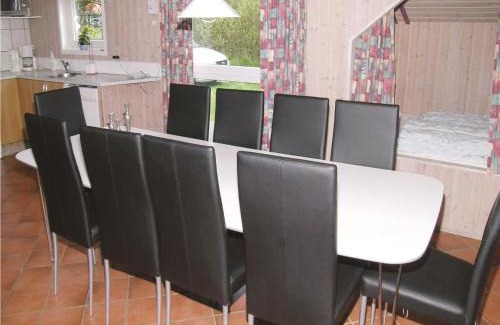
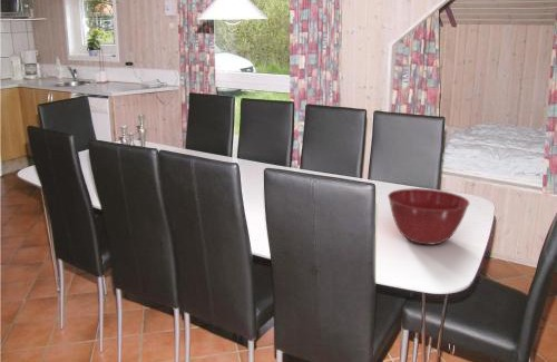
+ mixing bowl (426, 218)
